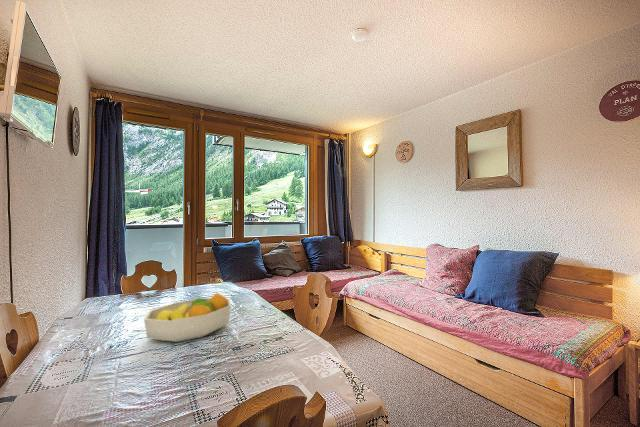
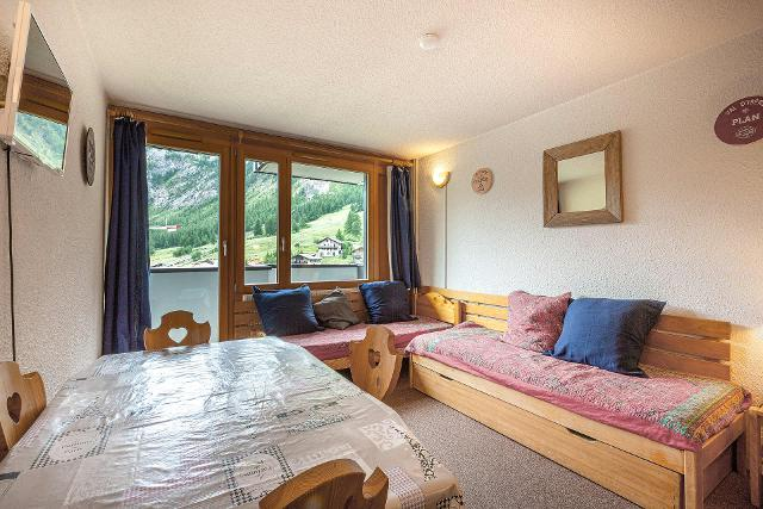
- fruit bowl (191, 314)
